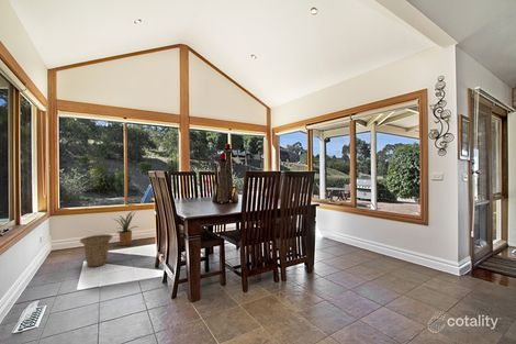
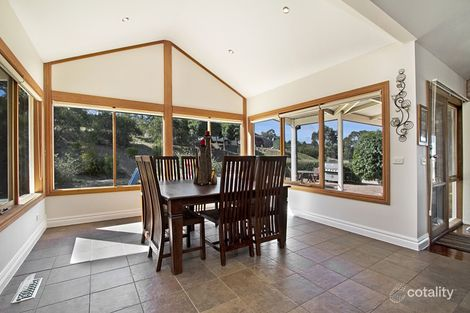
- basket (97, 251)
- house plant (124, 228)
